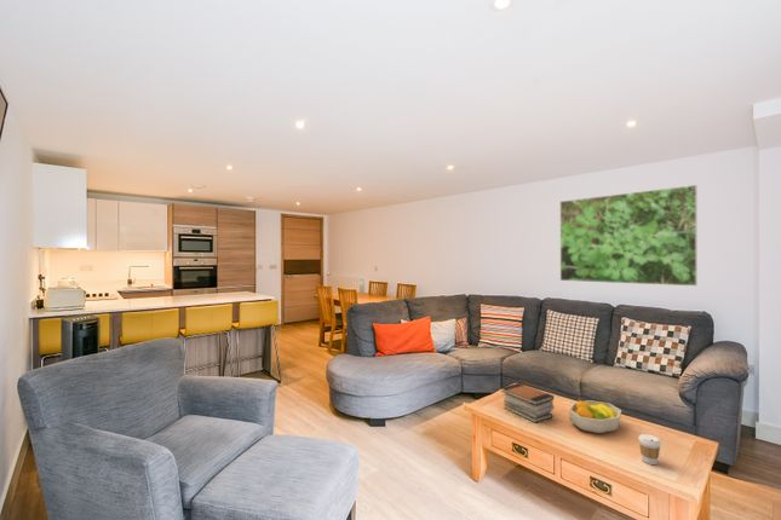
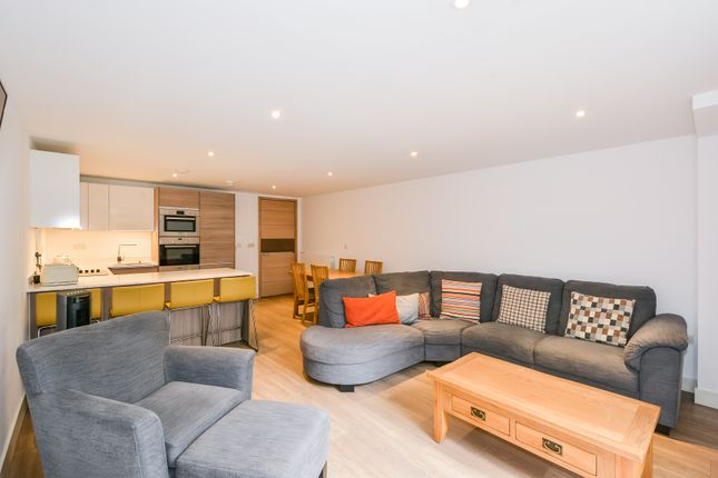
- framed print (620, 238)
- coffee cup (649, 449)
- fruit bowl (595, 414)
- book stack (527, 401)
